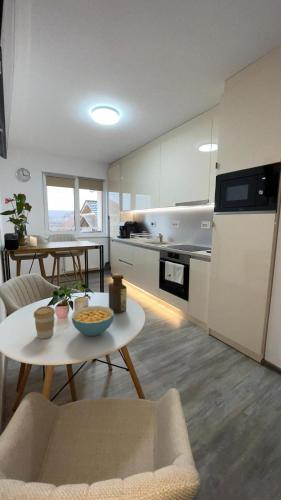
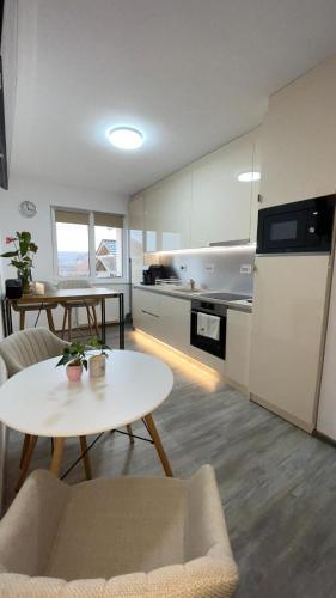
- cereal bowl (93, 323)
- coffee cup (44, 321)
- bottle (117, 292)
